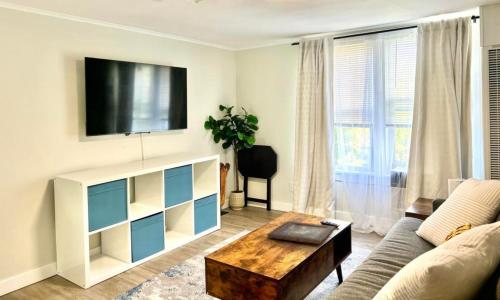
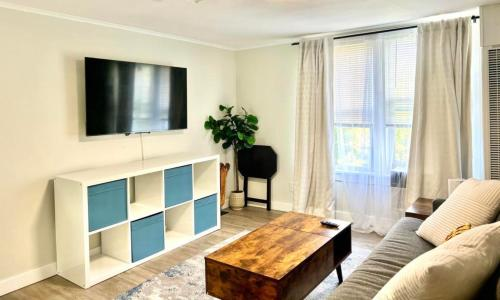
- decorative tray (302, 231)
